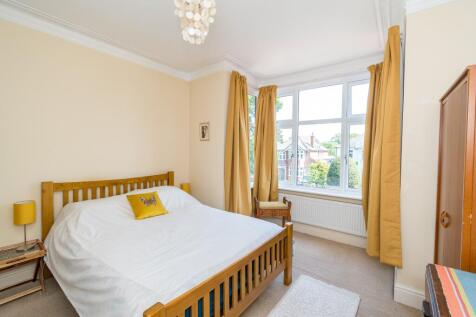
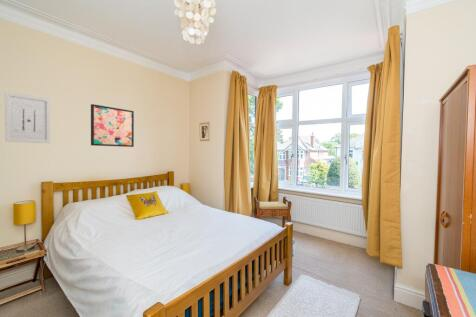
+ wall art (113, 127)
+ wall art (28, 119)
